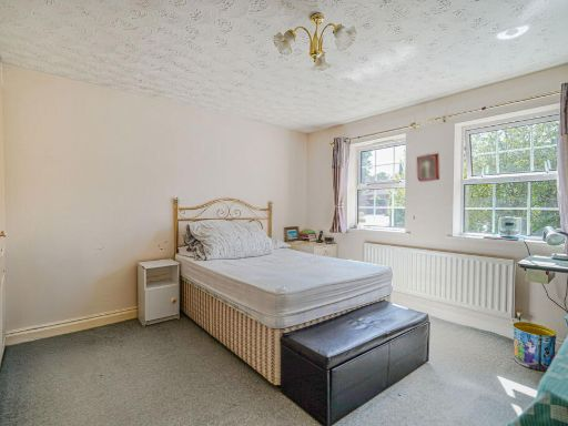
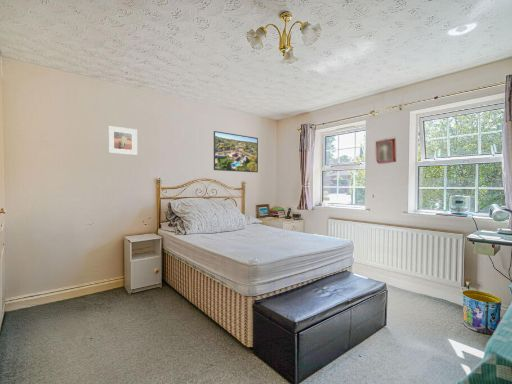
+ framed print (123, 141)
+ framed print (237, 153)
